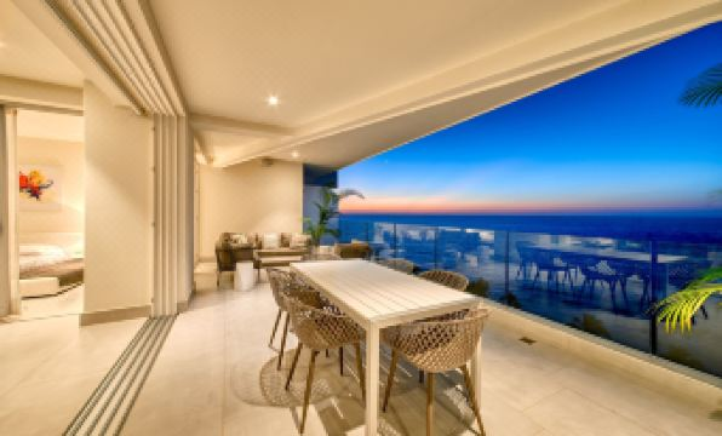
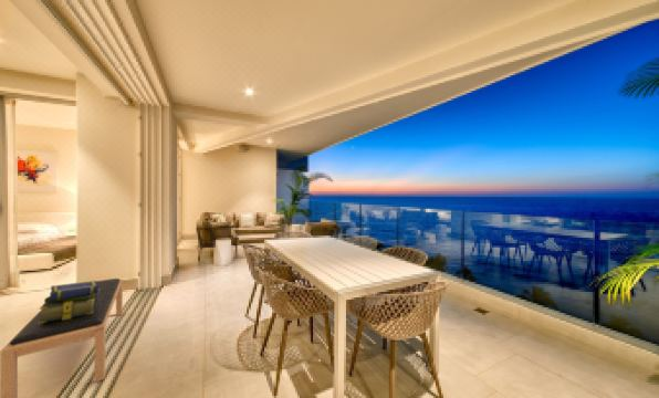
+ stack of books (72, 297)
+ bench (80, 323)
